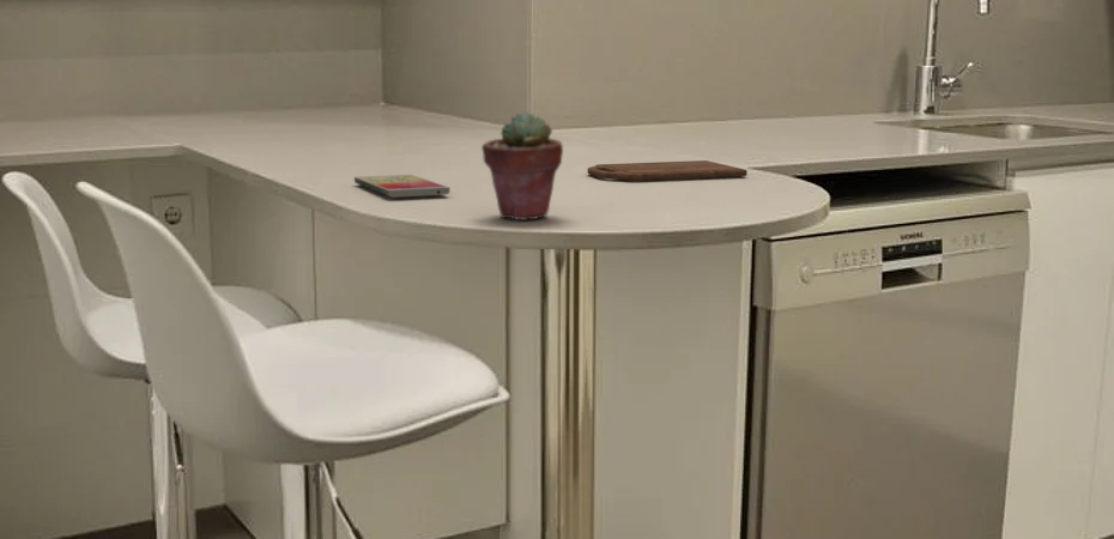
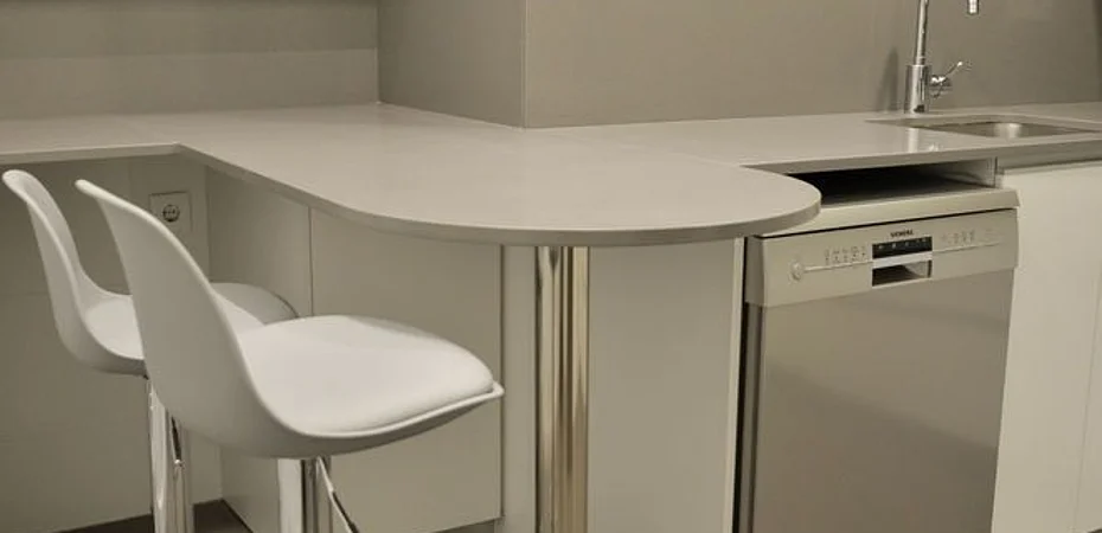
- smartphone (400, 184)
- cutting board (661, 170)
- potted succulent (522, 163)
